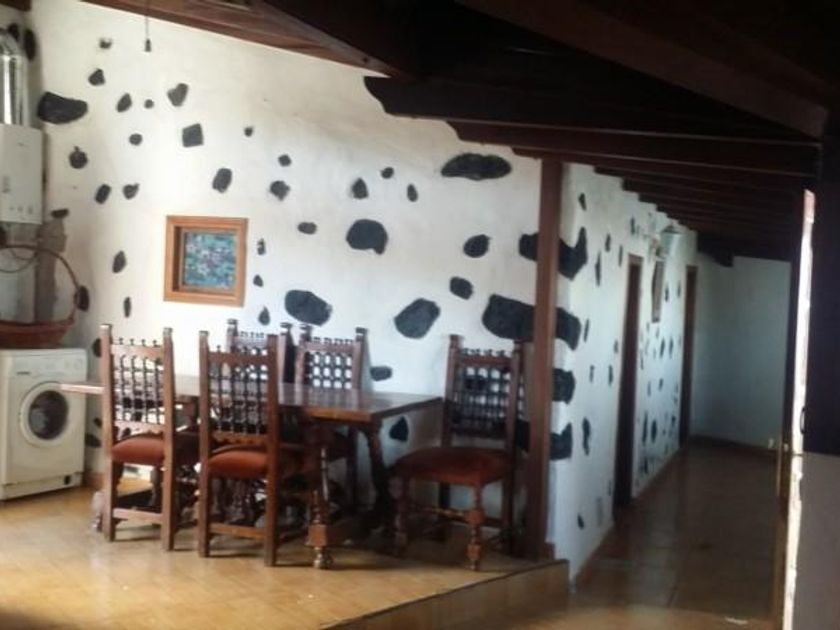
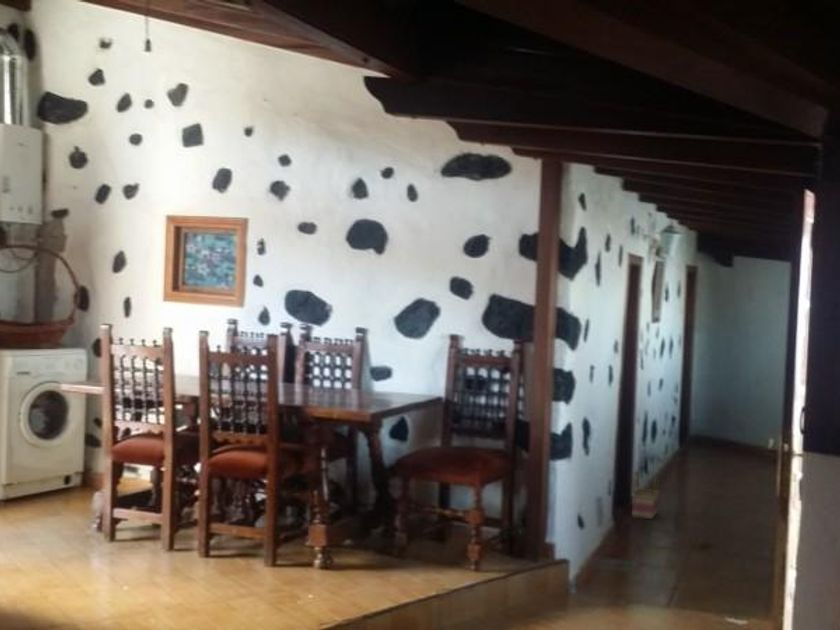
+ basket (645, 493)
